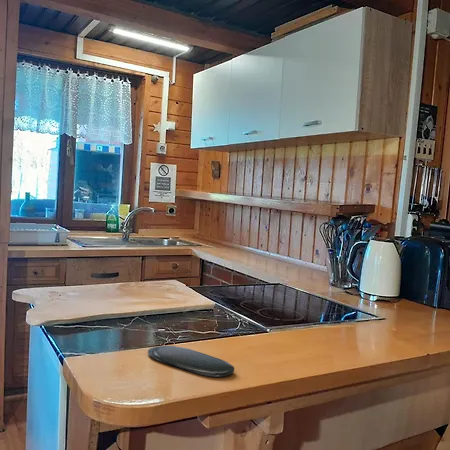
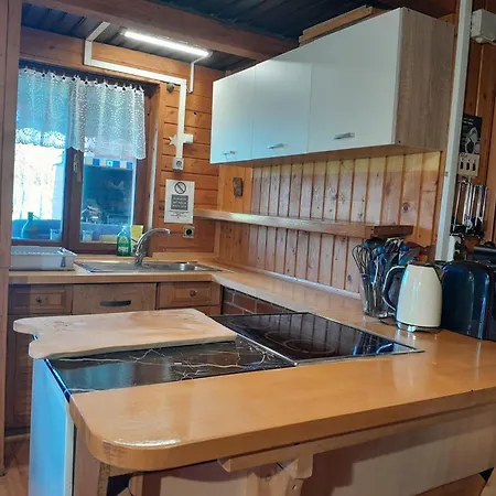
- oval tray (189, 359)
